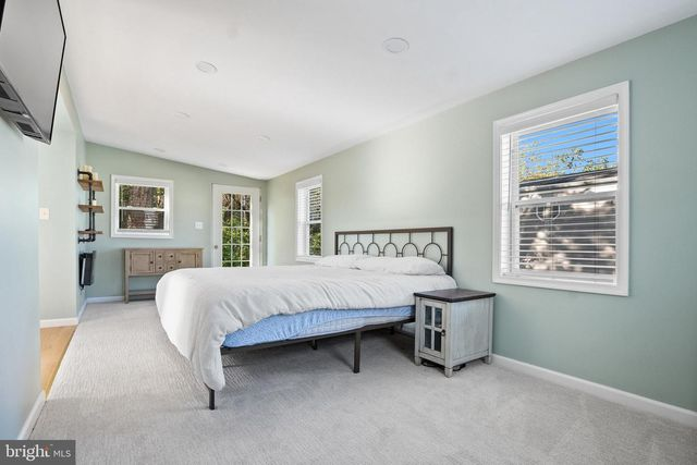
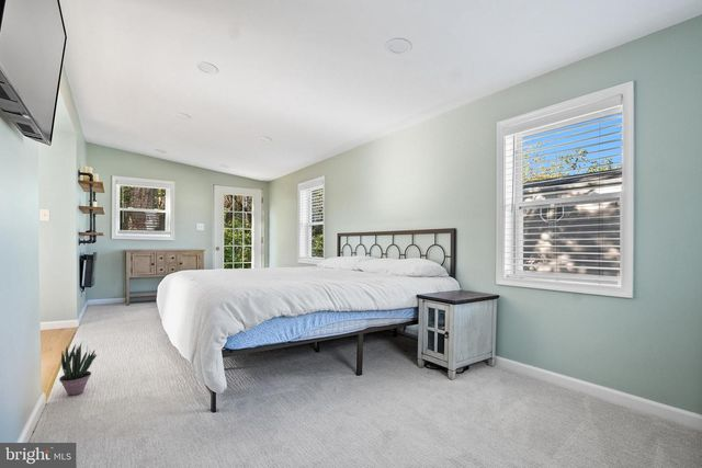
+ potted plant (78, 367)
